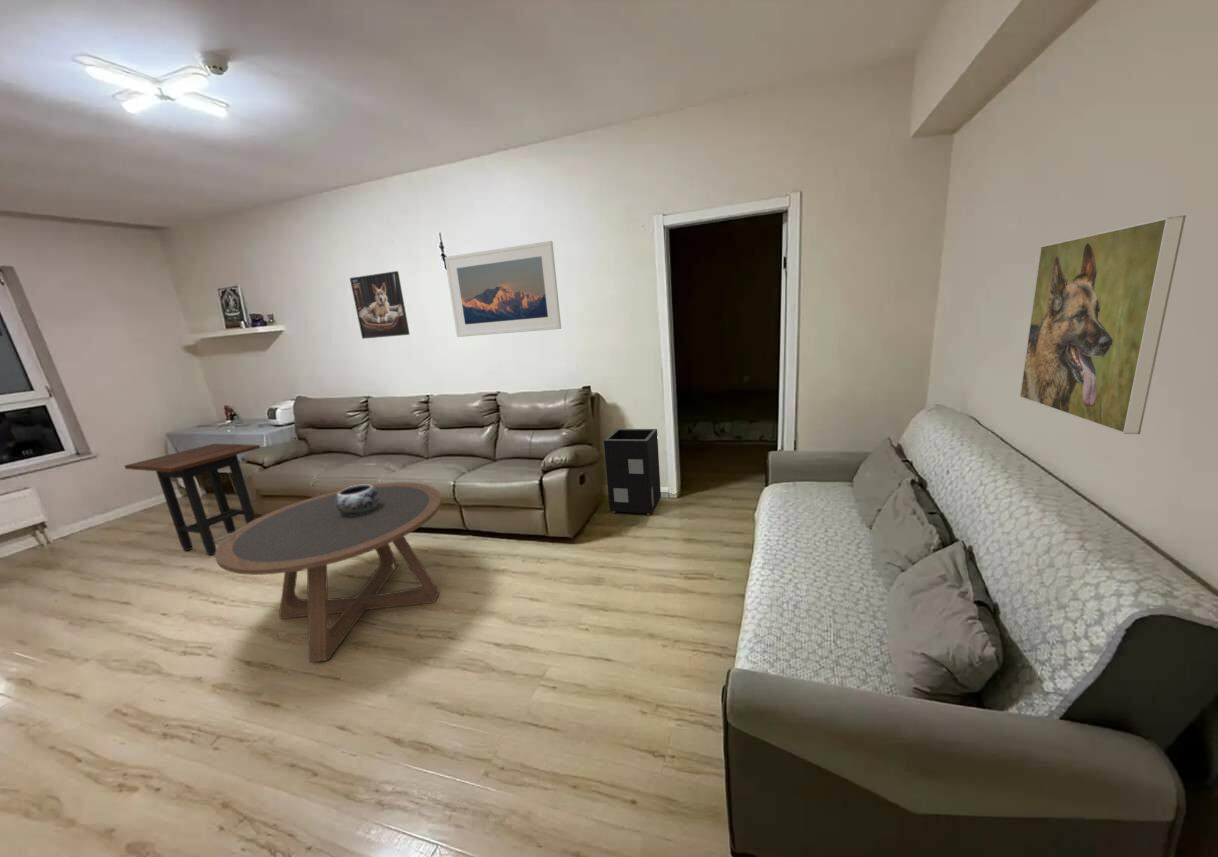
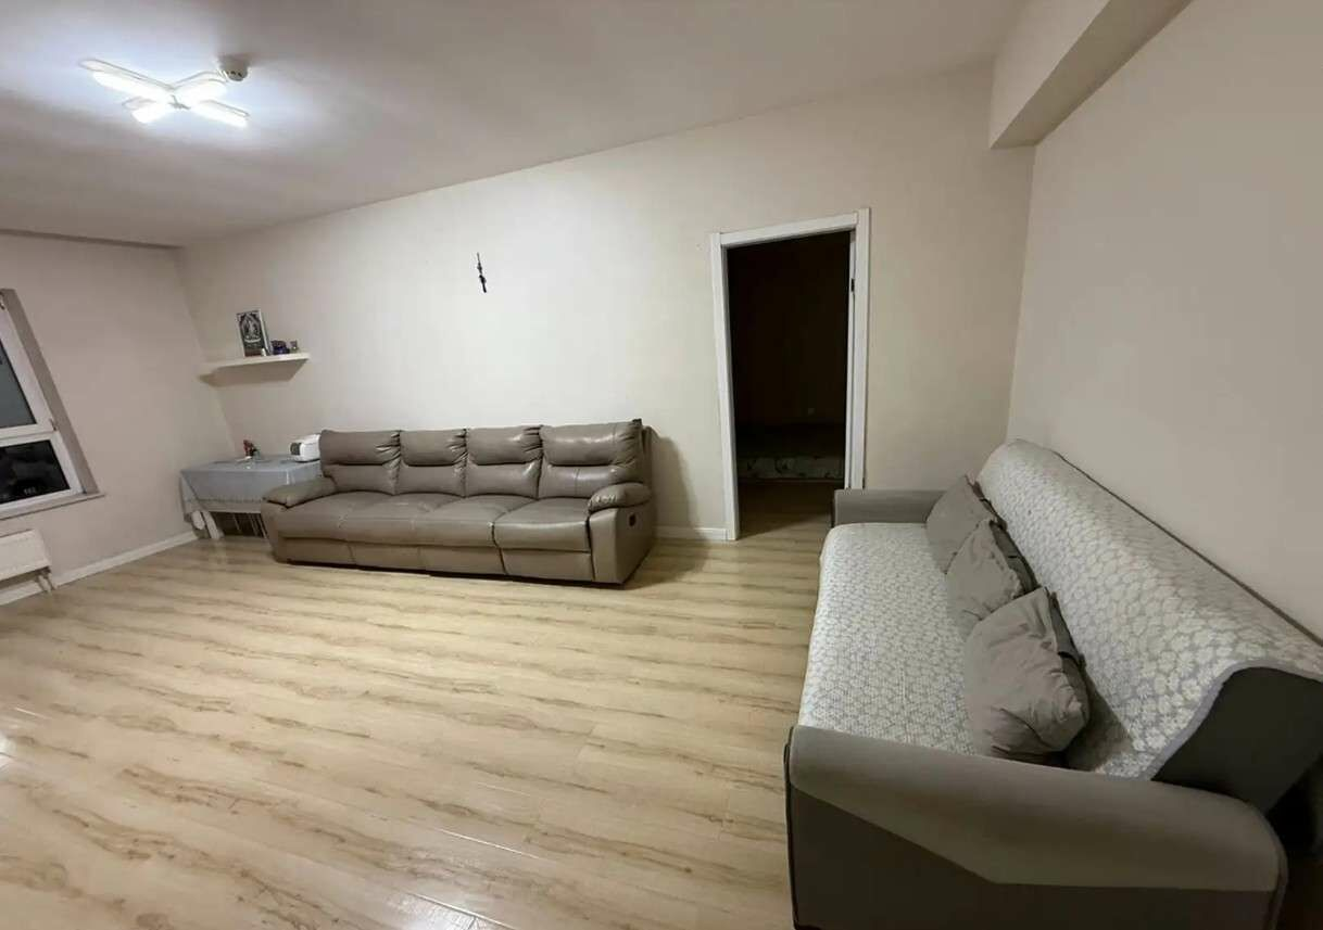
- speaker (633, 470)
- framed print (379, 306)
- side table (215, 496)
- coffee table (349, 558)
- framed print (501, 292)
- decorative bowl (357, 499)
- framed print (1083, 327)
